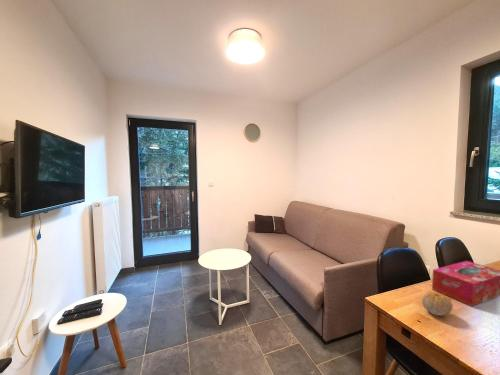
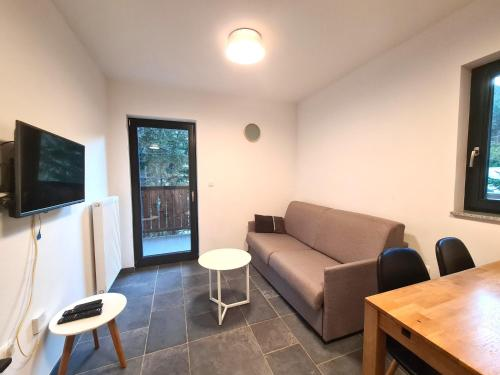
- fruit (436, 304)
- tissue box (469, 280)
